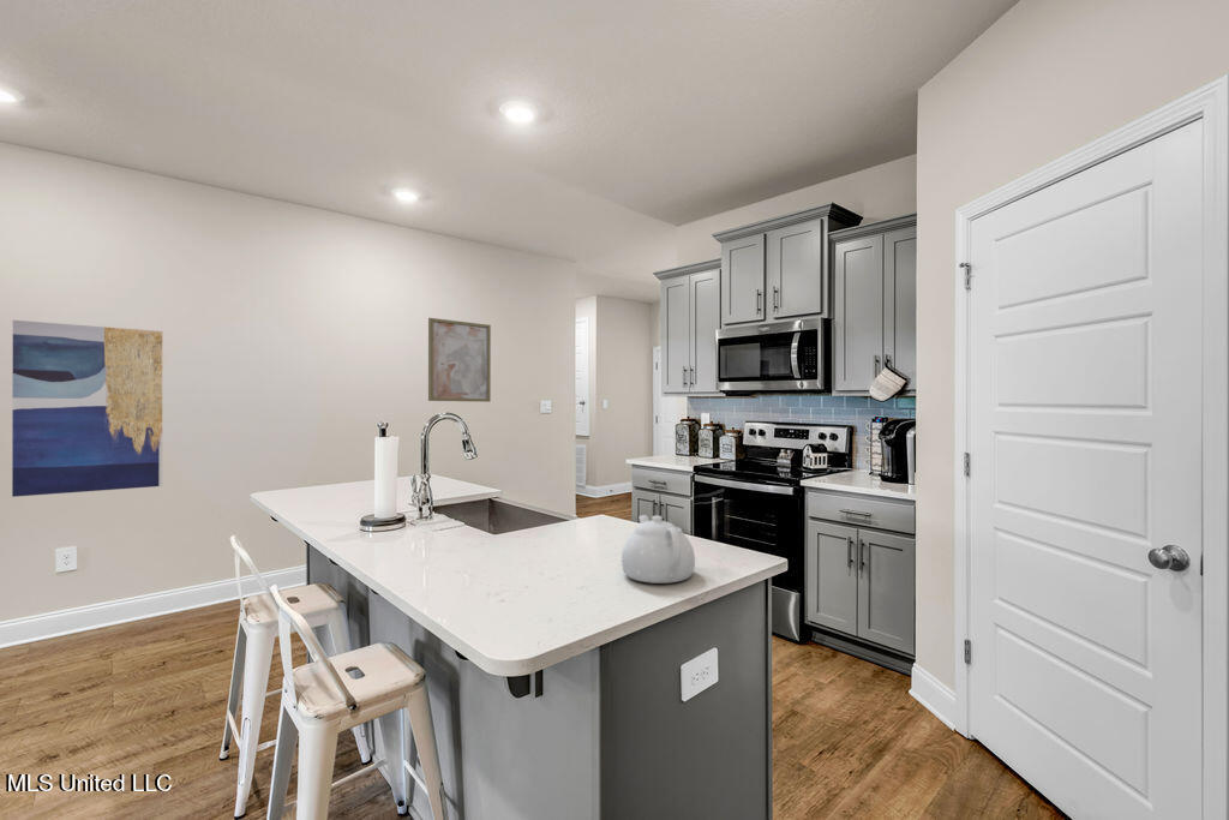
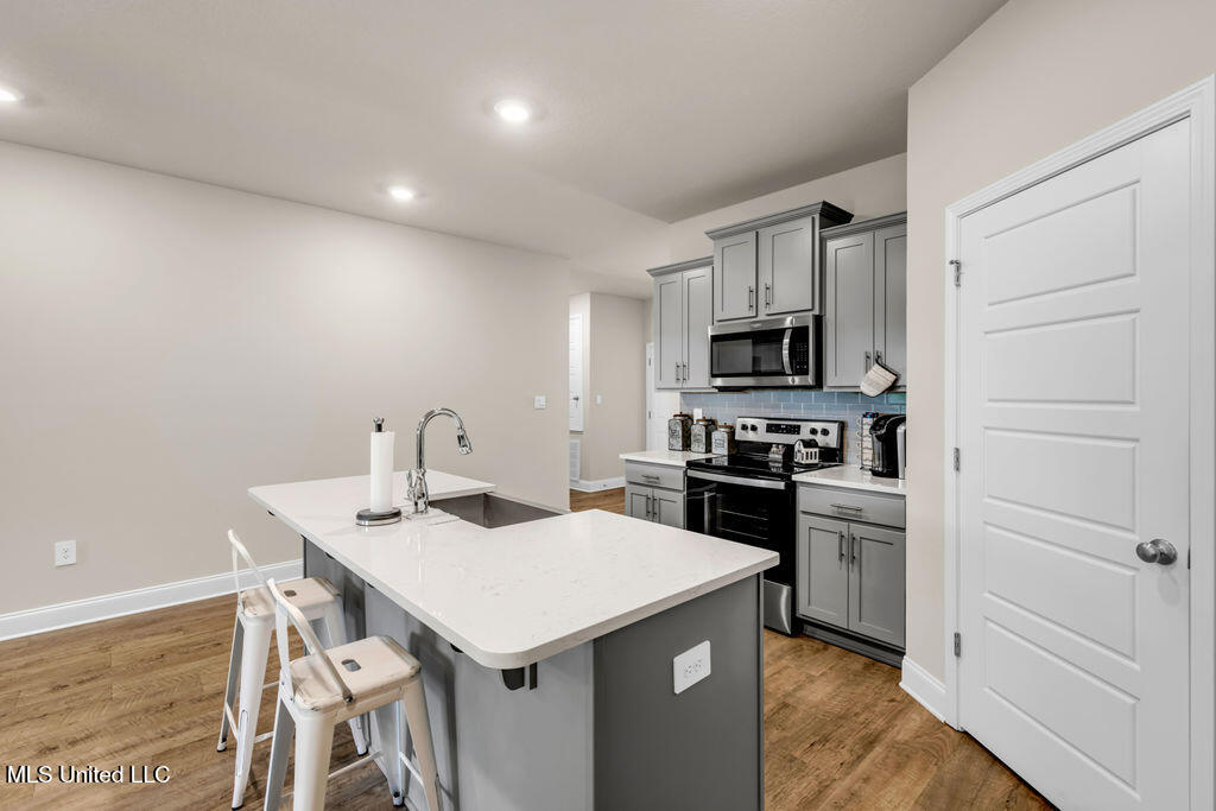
- wall art (91, 408)
- wall art (461, 361)
- teapot (658, 545)
